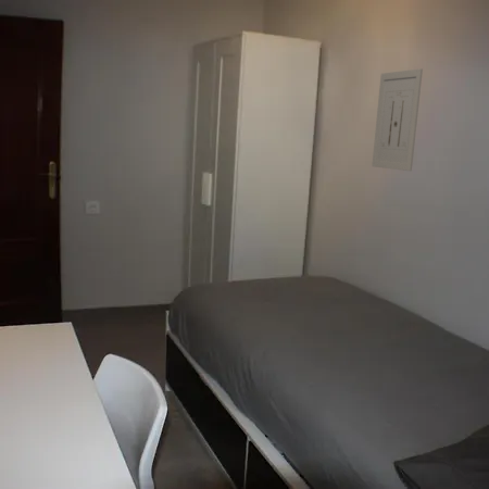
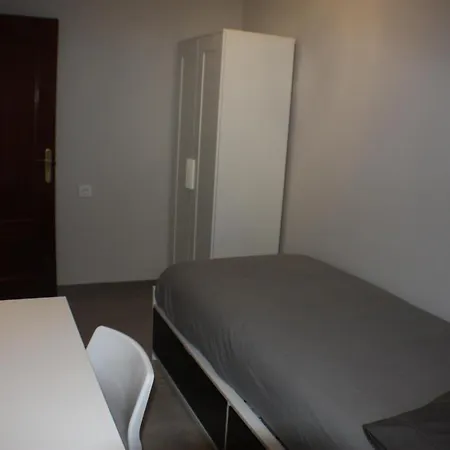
- wall art (396, 120)
